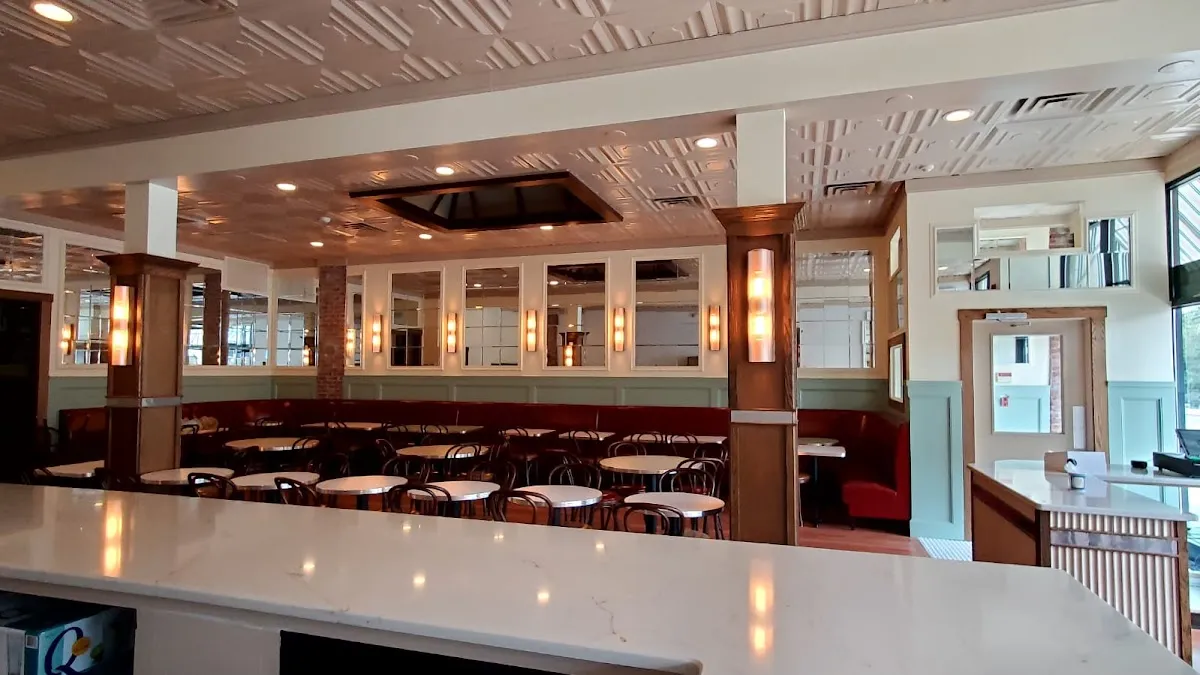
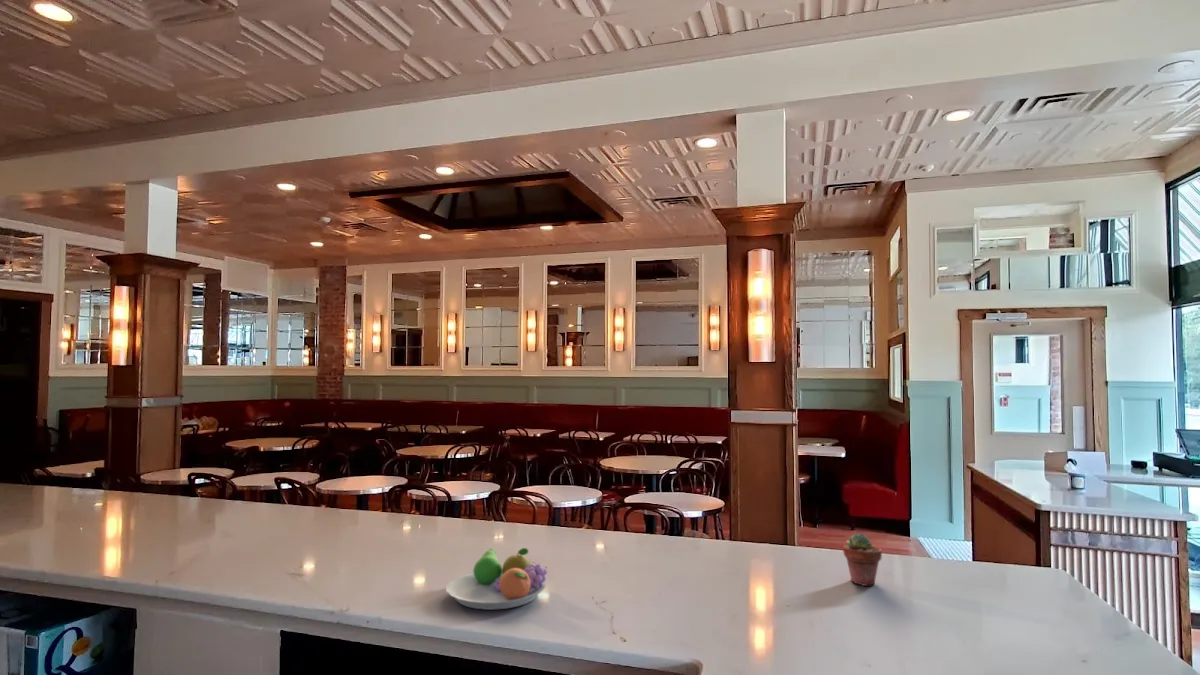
+ fruit bowl (497, 573)
+ potted succulent (862, 557)
